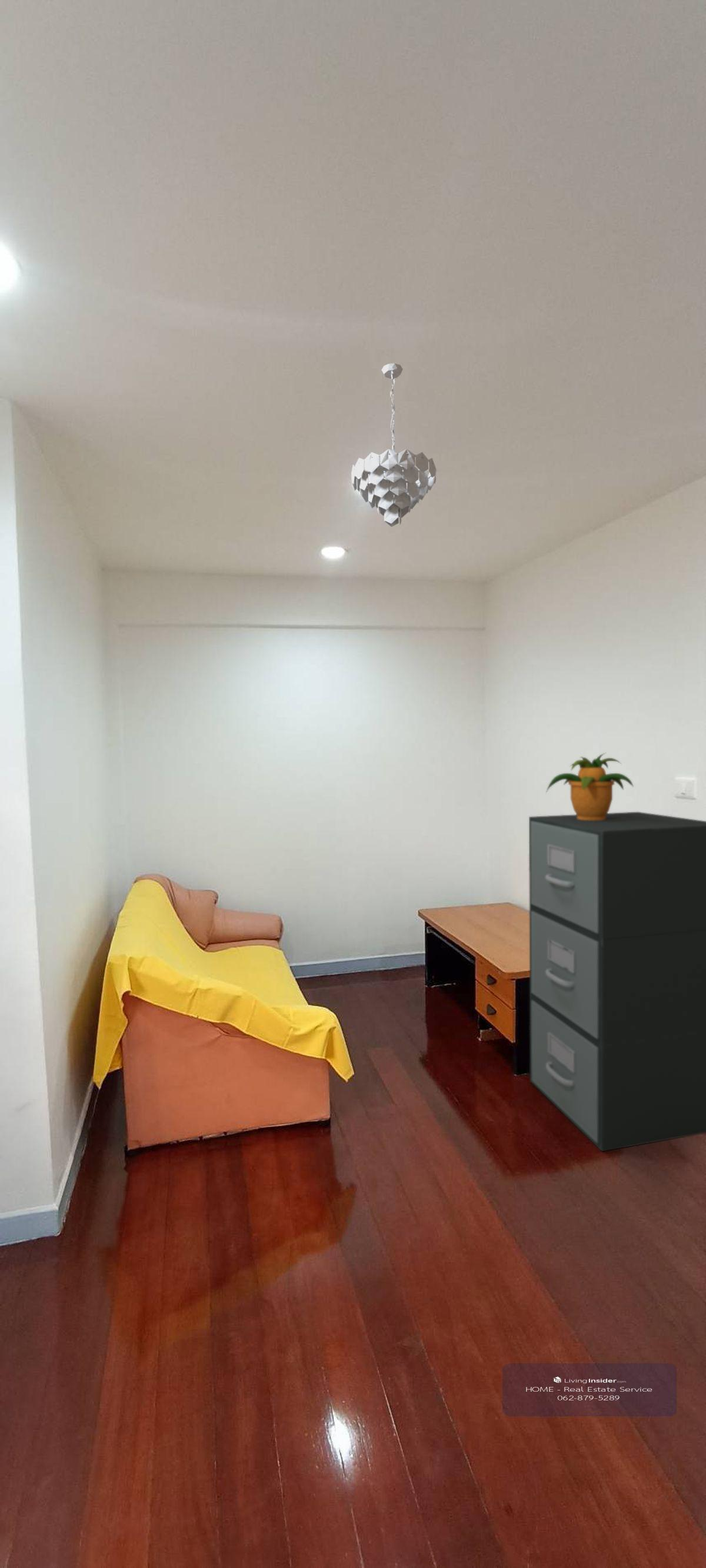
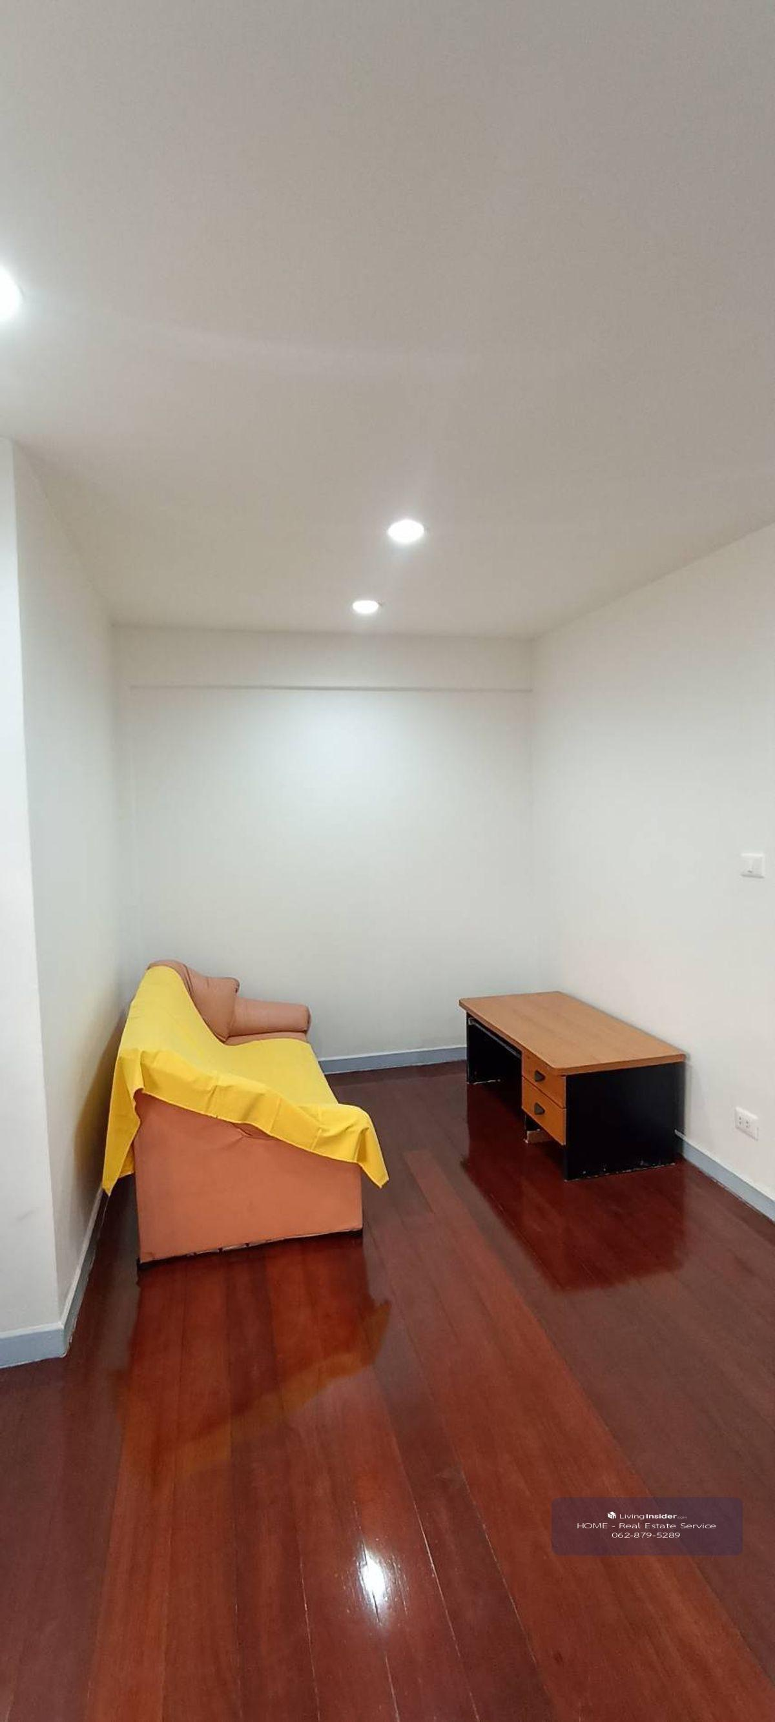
- pendant light (393, 447)
- filing cabinet (617, 964)
- potted plant (595, 785)
